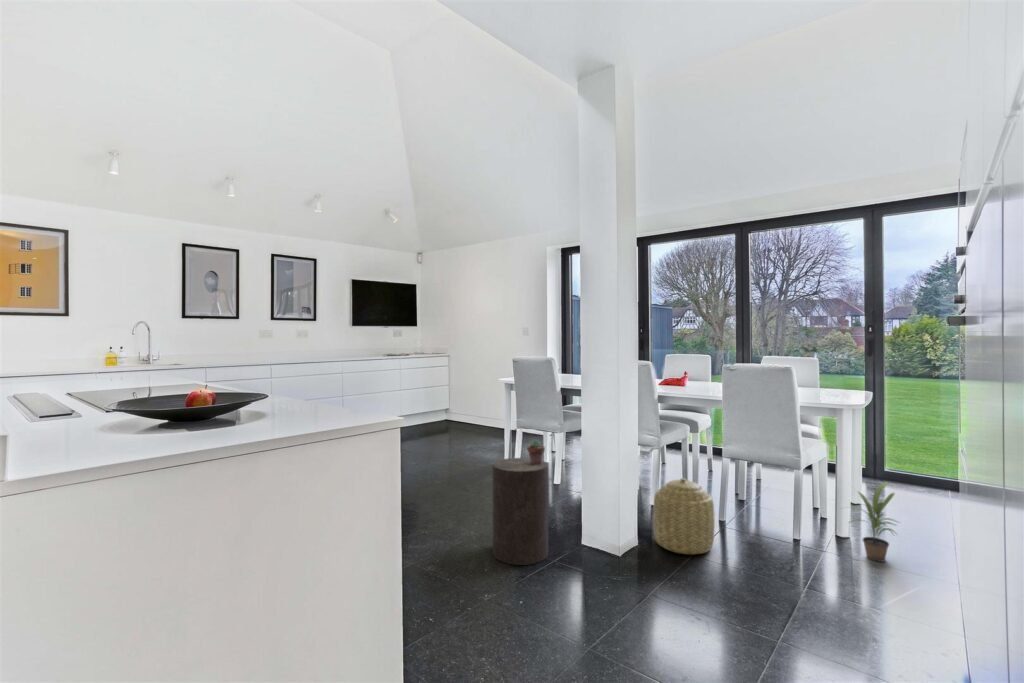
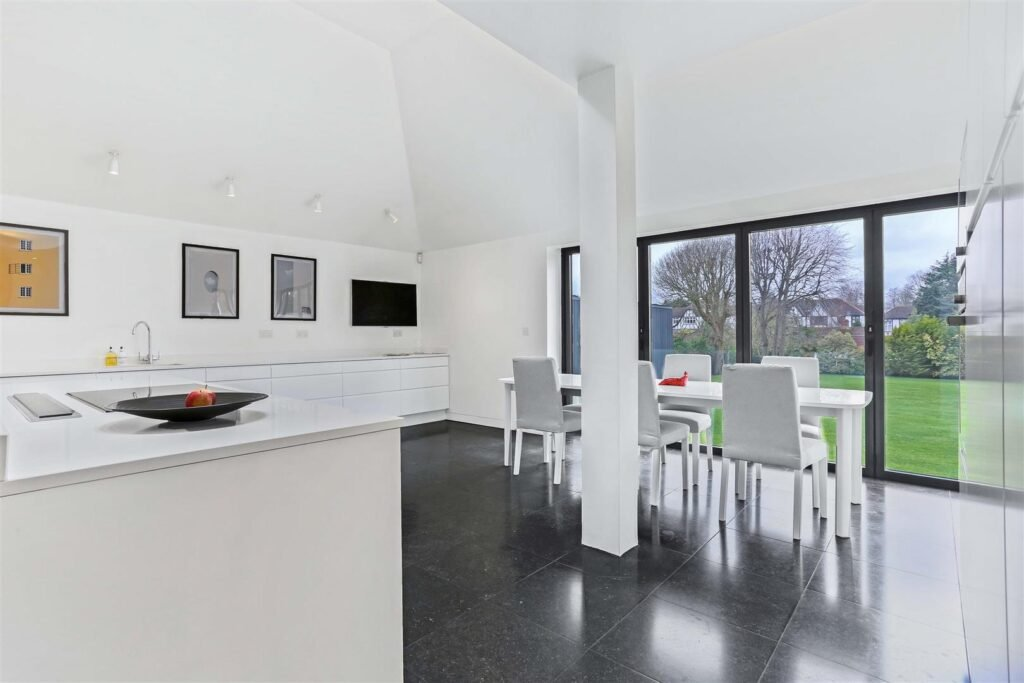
- potted plant (875, 521)
- basket (683, 512)
- stool (520, 508)
- potted succulent (535, 451)
